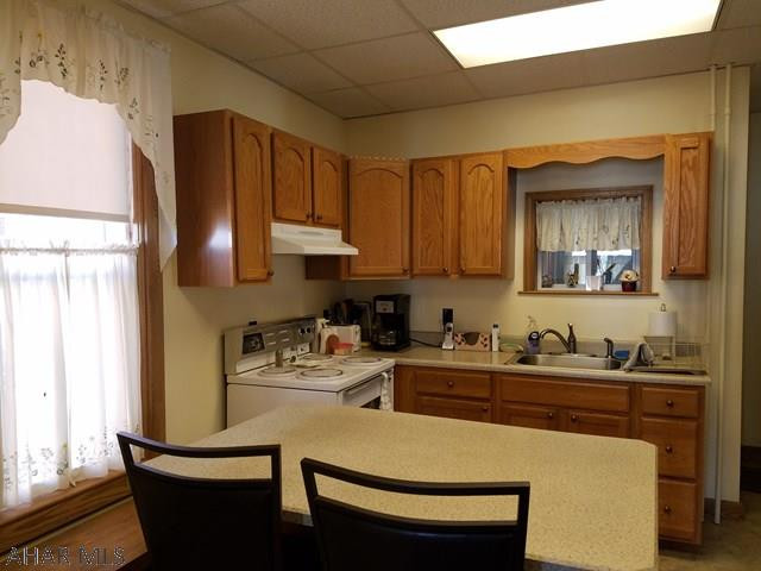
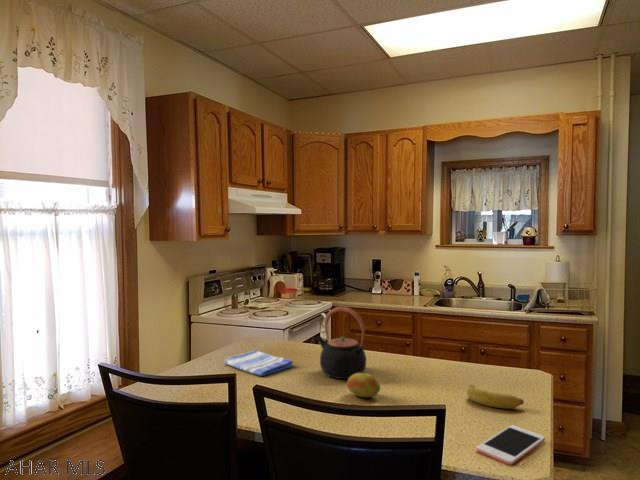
+ cell phone (511, 443)
+ dish towel (258, 362)
+ fruit (363, 384)
+ banana (493, 395)
+ teapot (339, 339)
